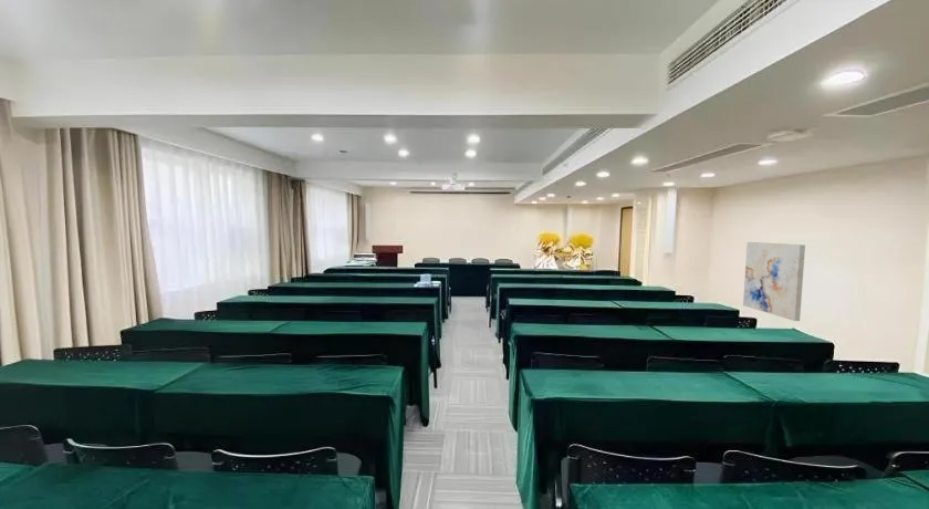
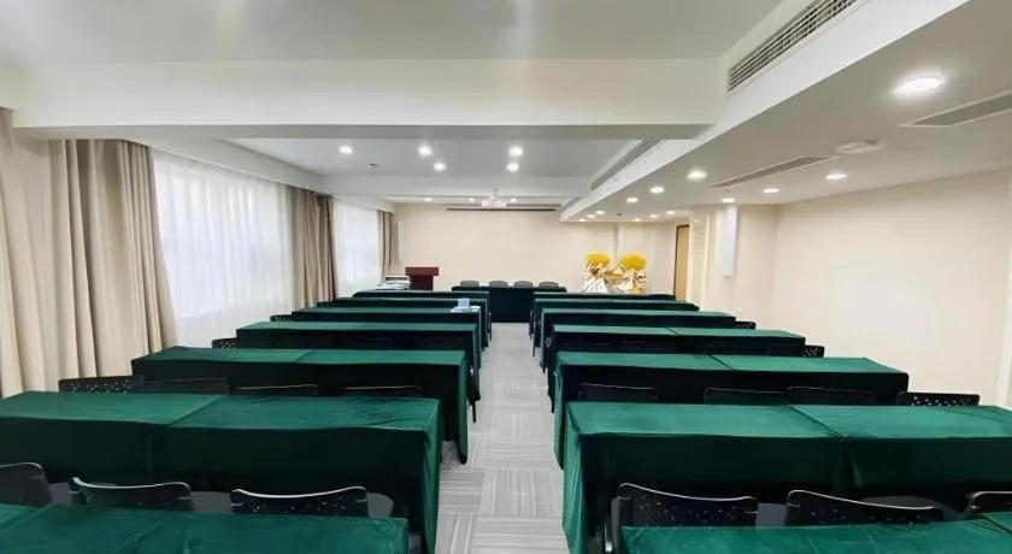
- wall art (771, 278)
